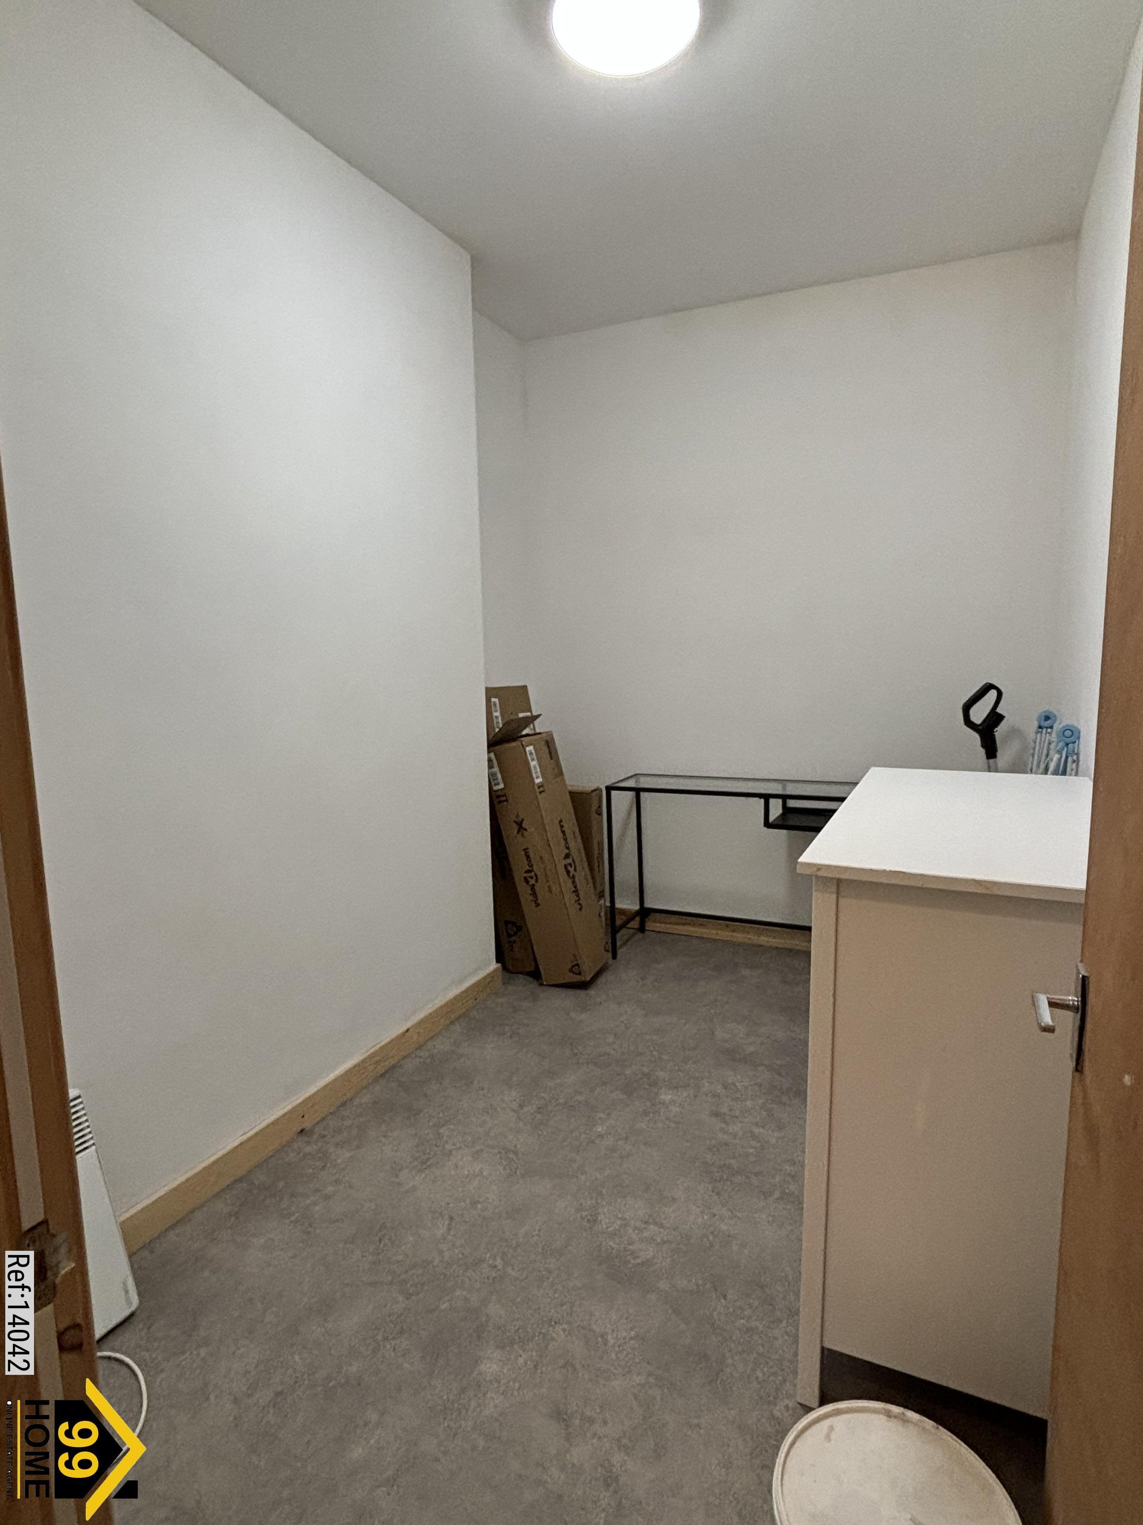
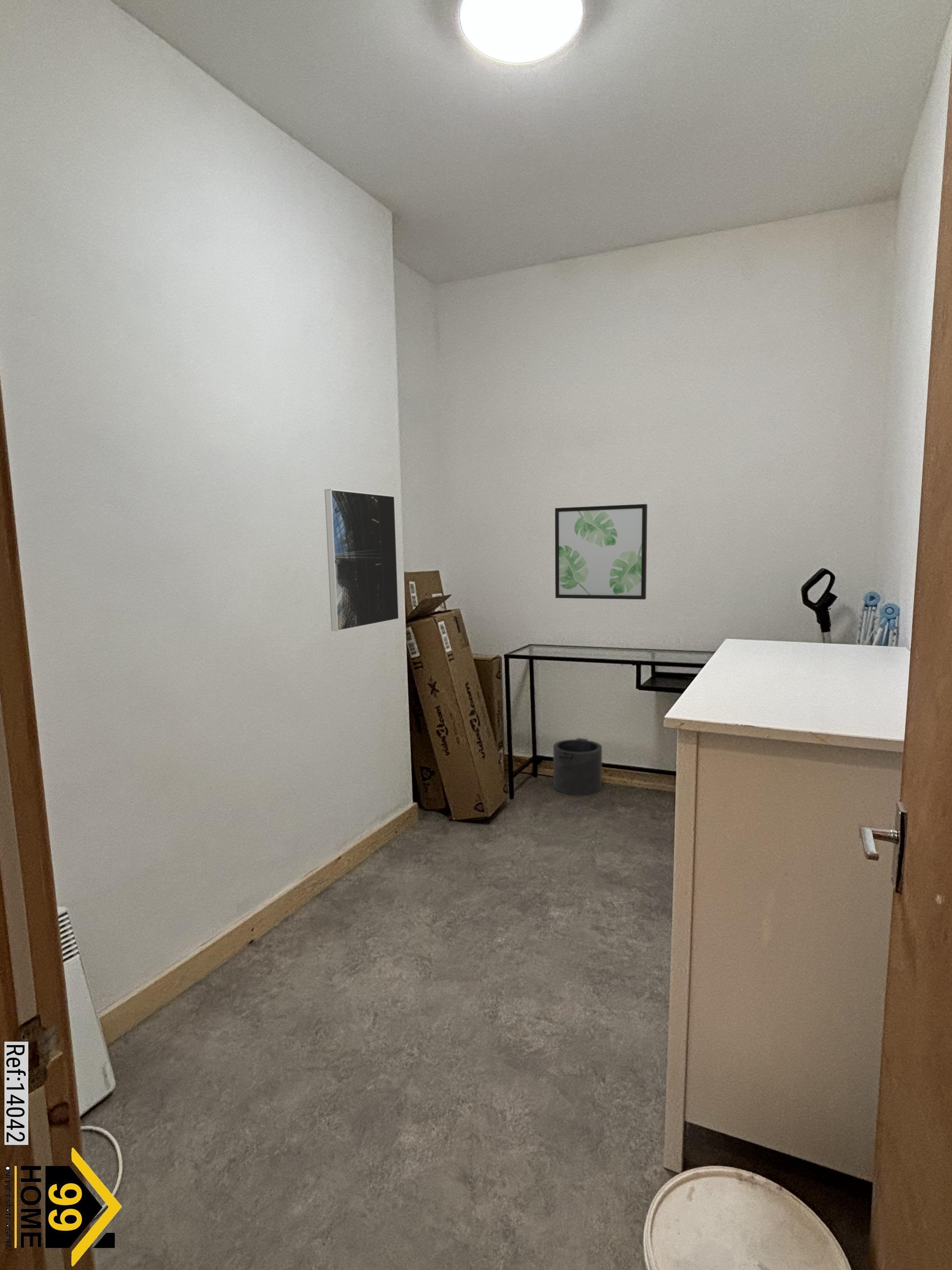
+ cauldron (577, 766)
+ wall art (600, 552)
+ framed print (365, 560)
